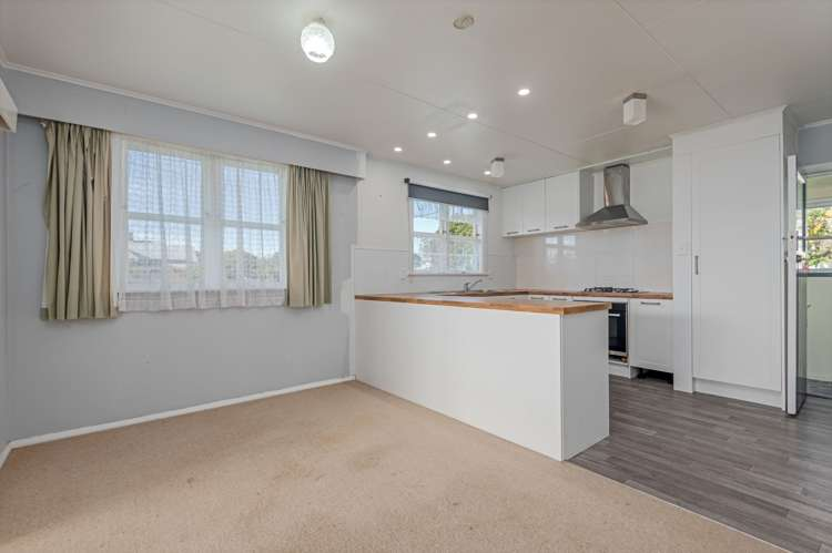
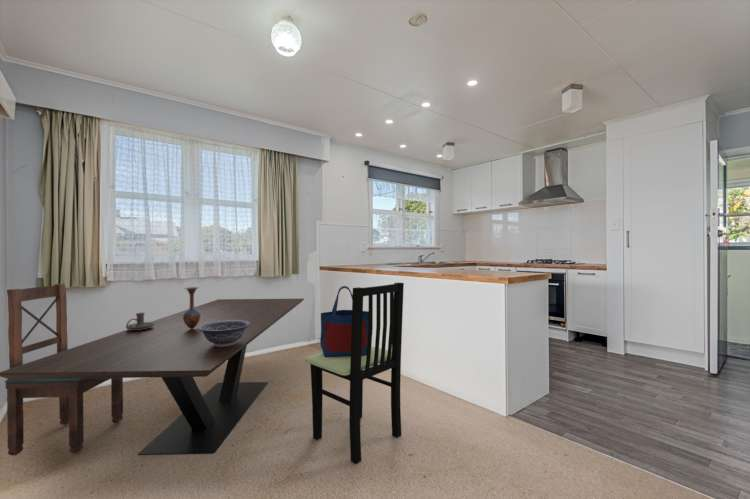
+ dining table (216, 365)
+ decorative bowl (225, 334)
+ candle holder (138, 321)
+ vase (191, 308)
+ dining chair (355, 359)
+ dining chair (64, 350)
+ tote bag (345, 319)
